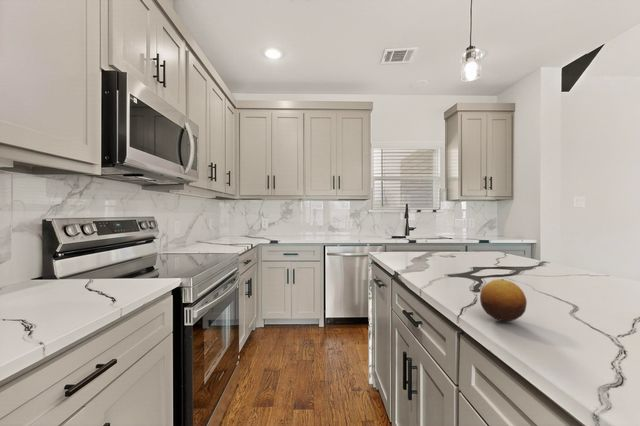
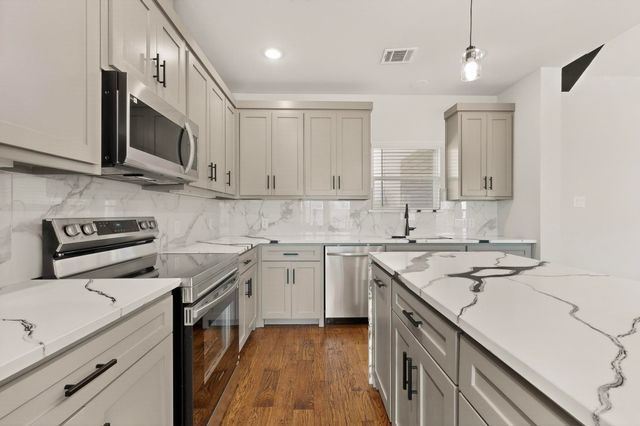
- fruit (502, 299)
